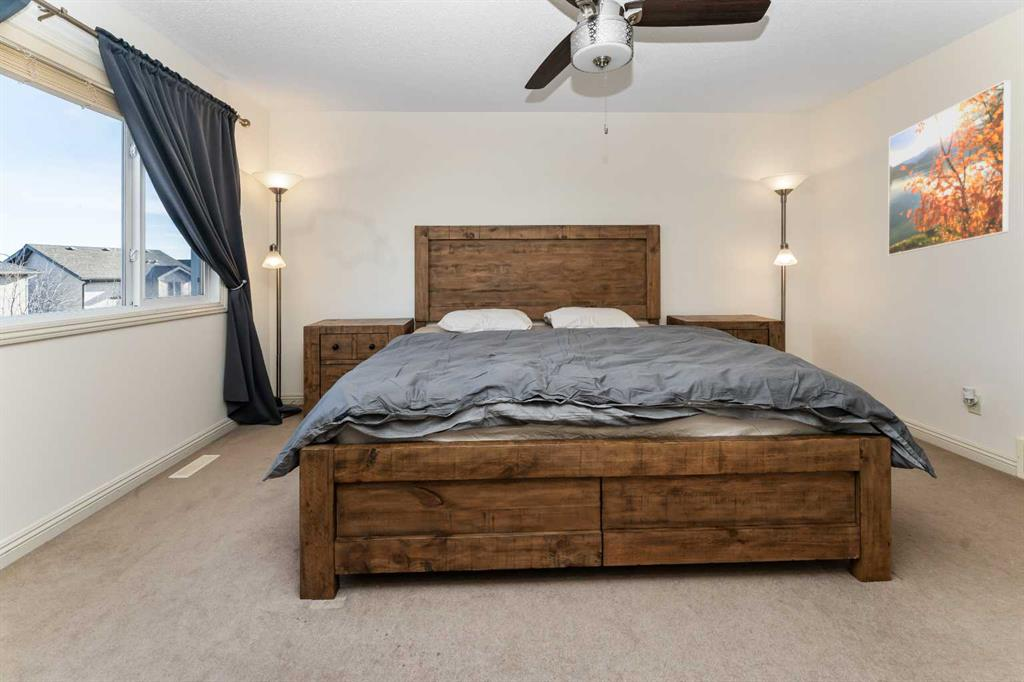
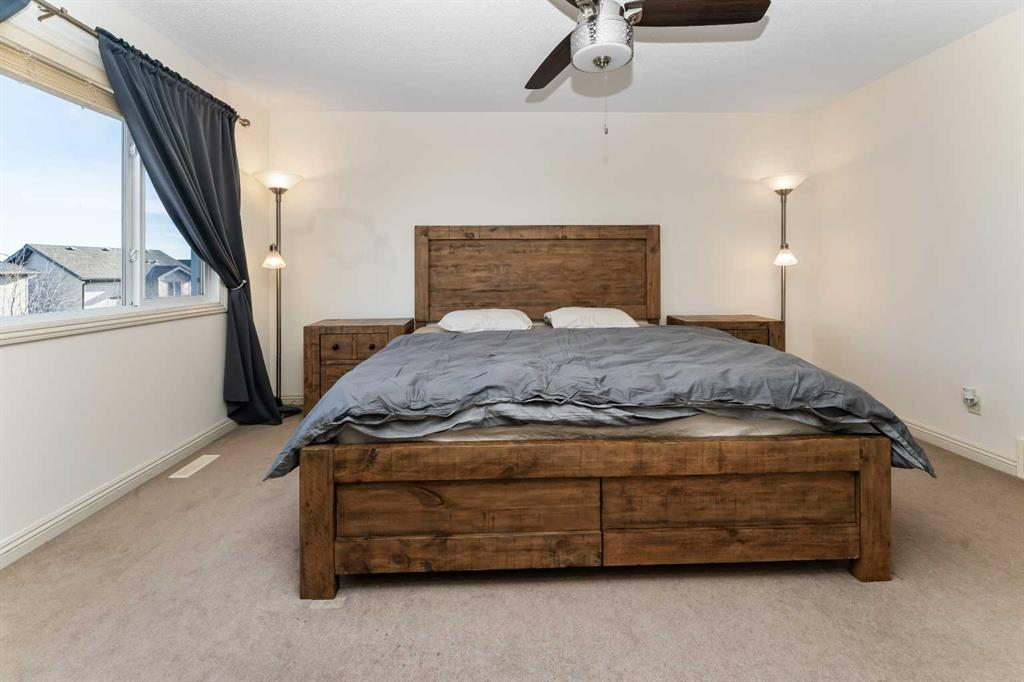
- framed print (941, 179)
